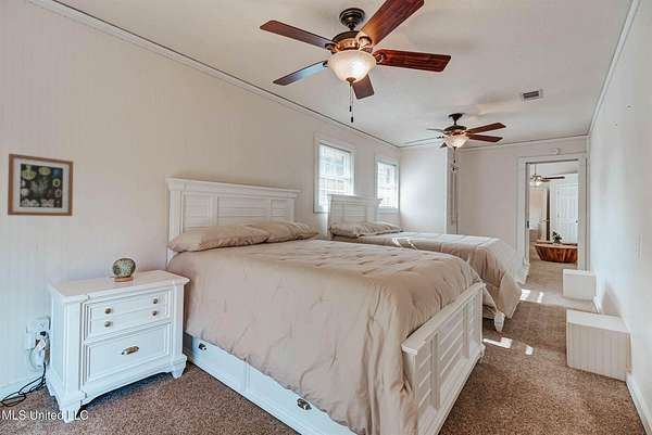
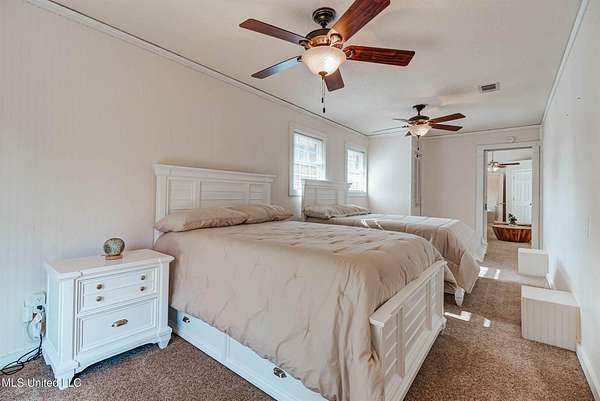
- wall art (42, 187)
